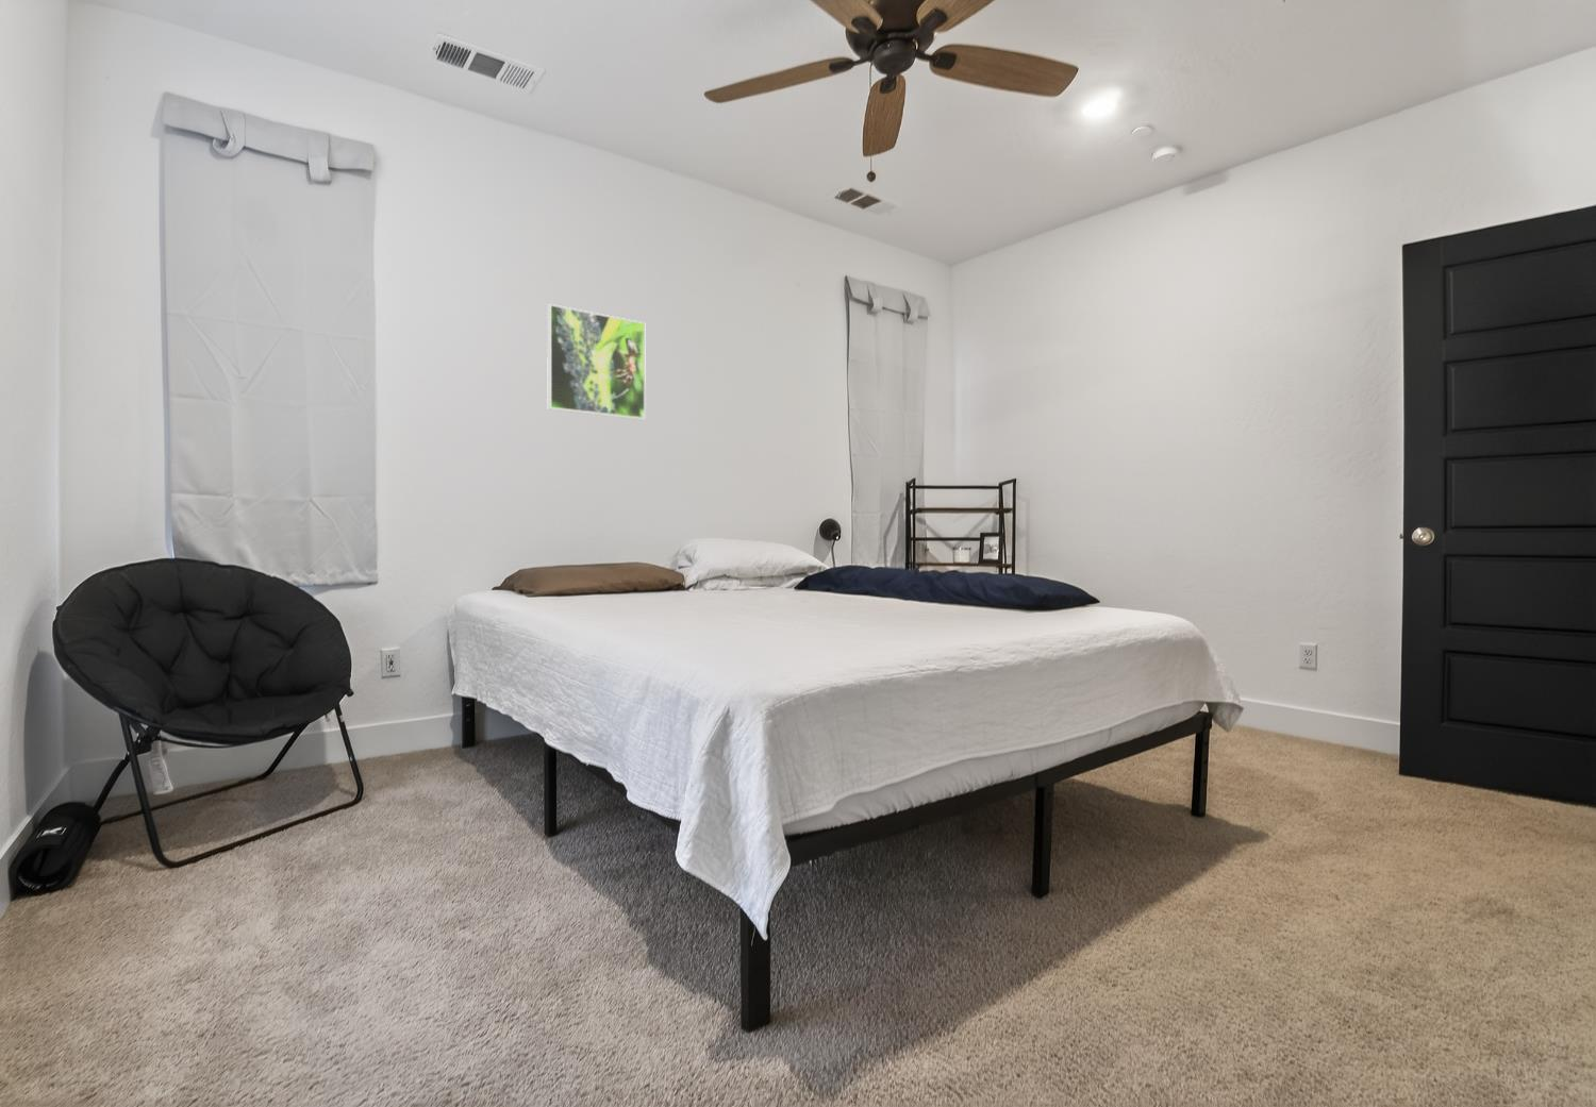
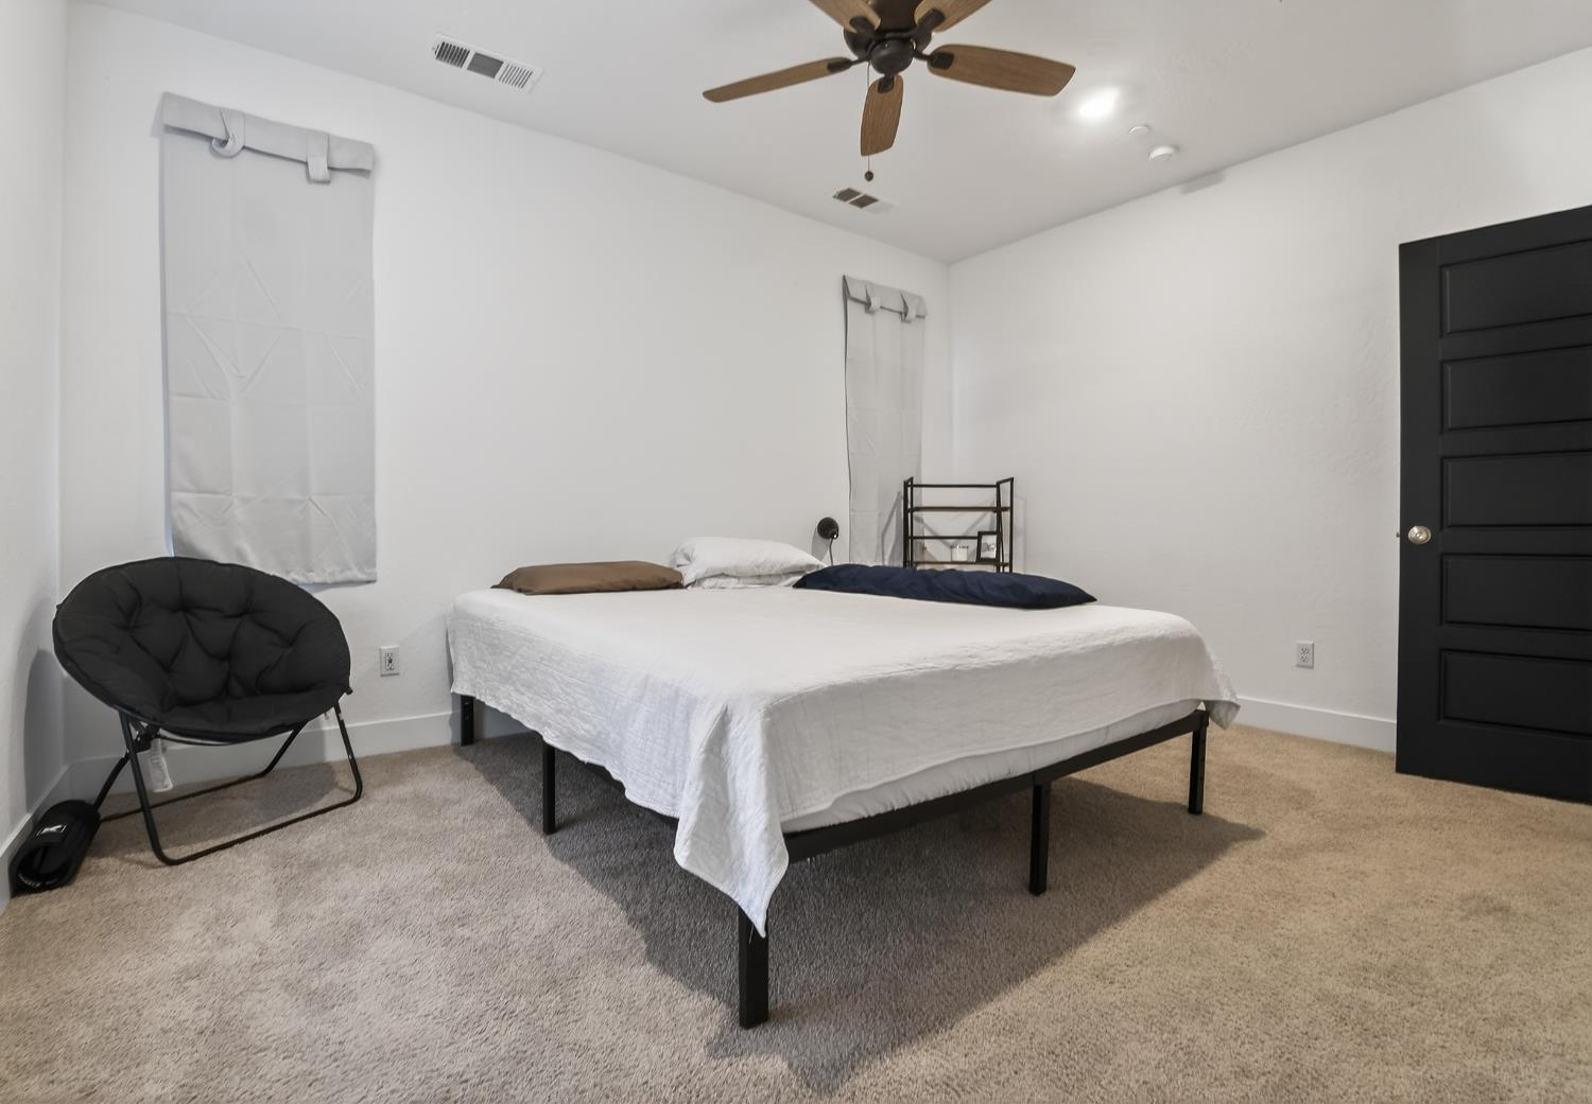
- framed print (598, 364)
